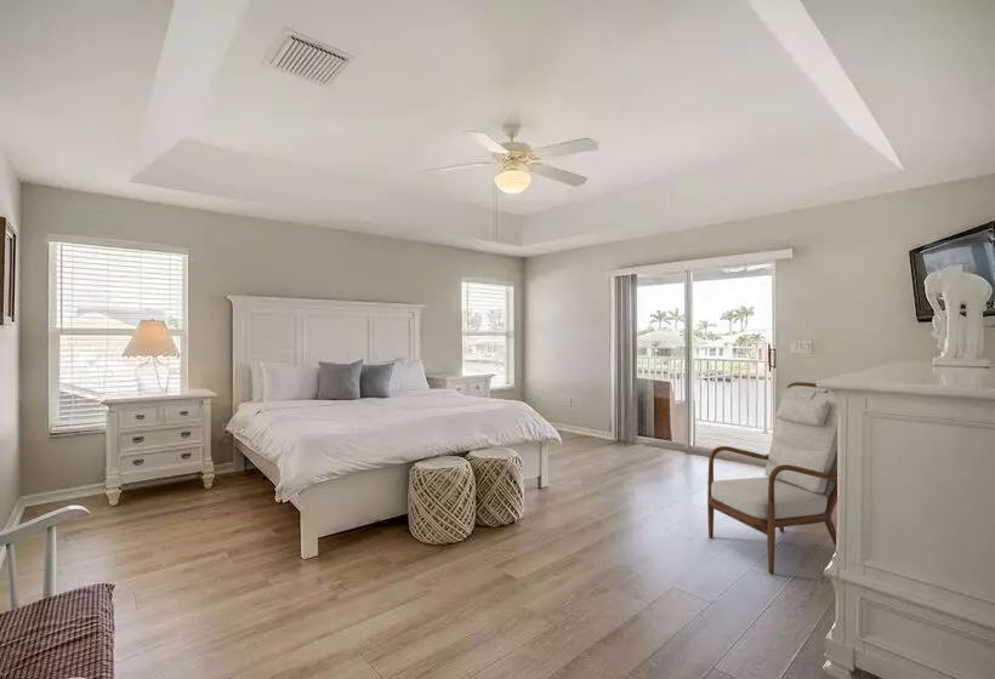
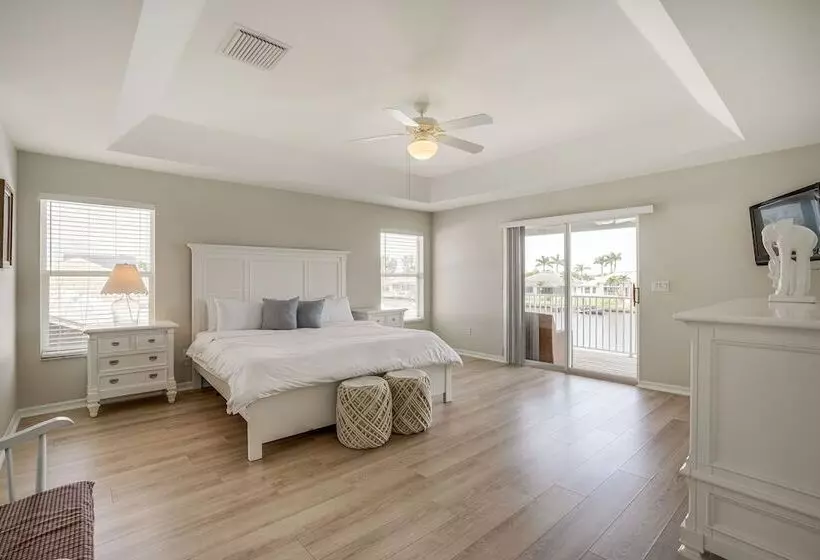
- armchair (781, 466)
